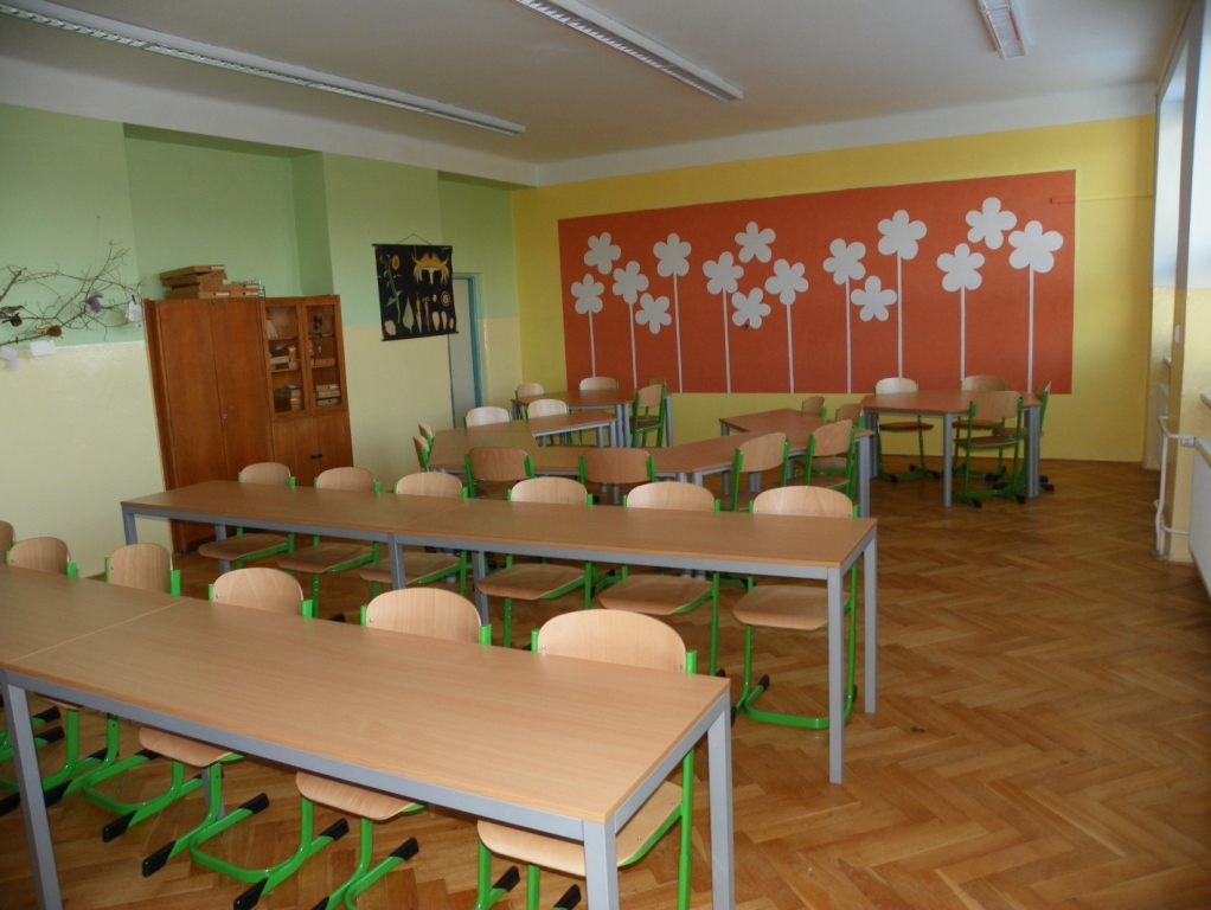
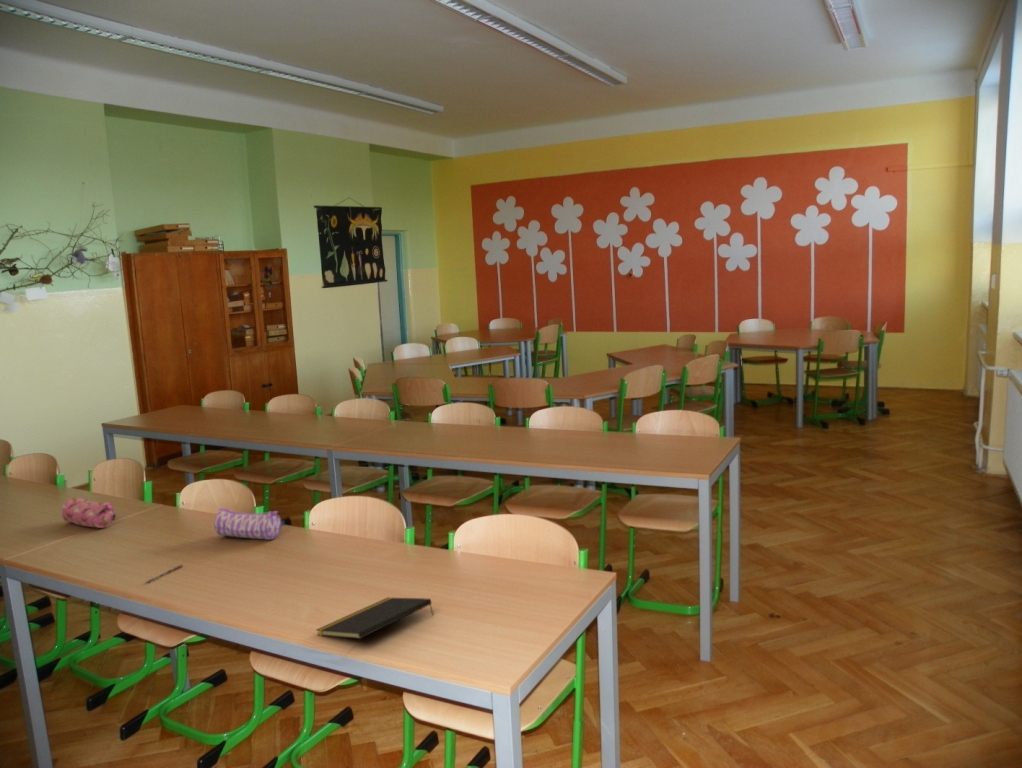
+ pen (164, 573)
+ notepad (374, 616)
+ pencil case (88, 512)
+ pencil case (248, 523)
